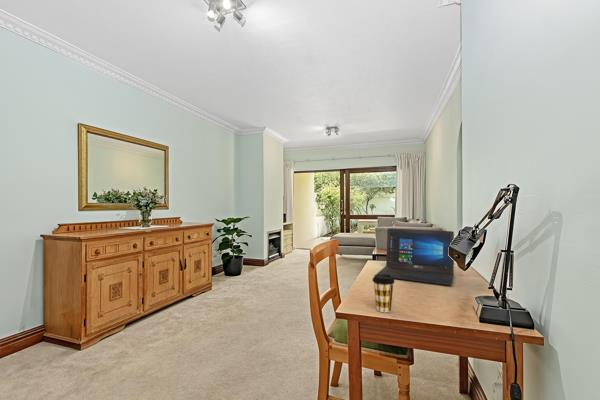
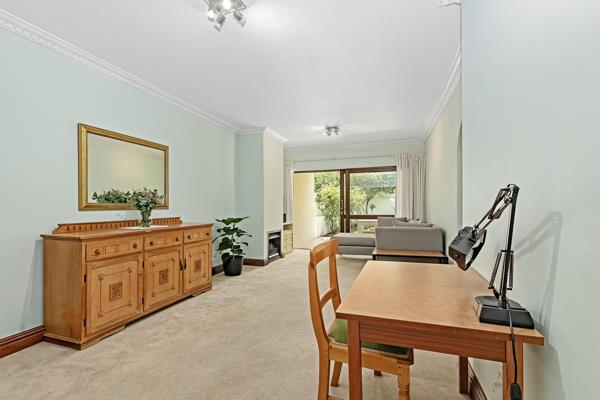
- laptop (415, 253)
- coffee cup (383, 293)
